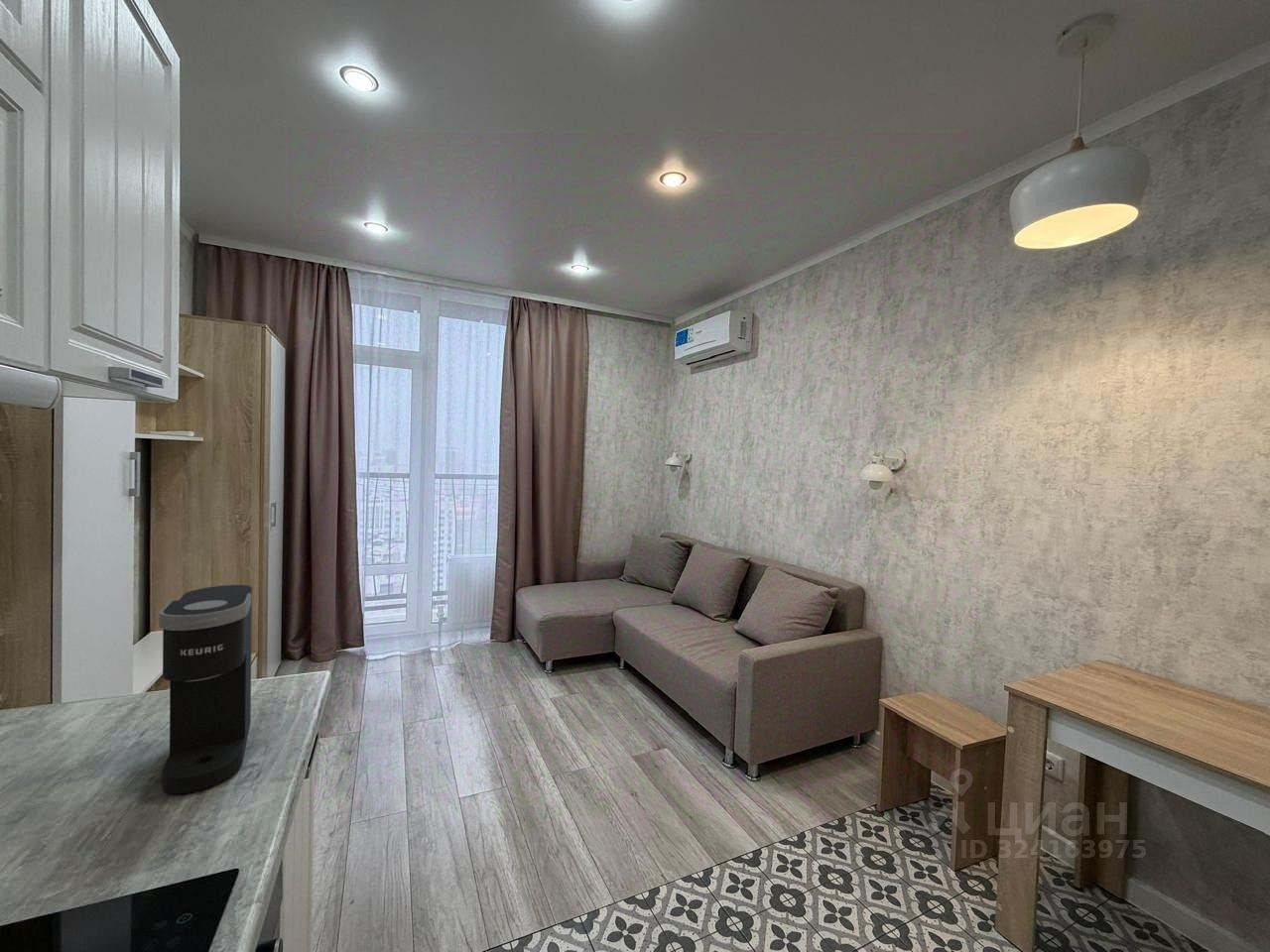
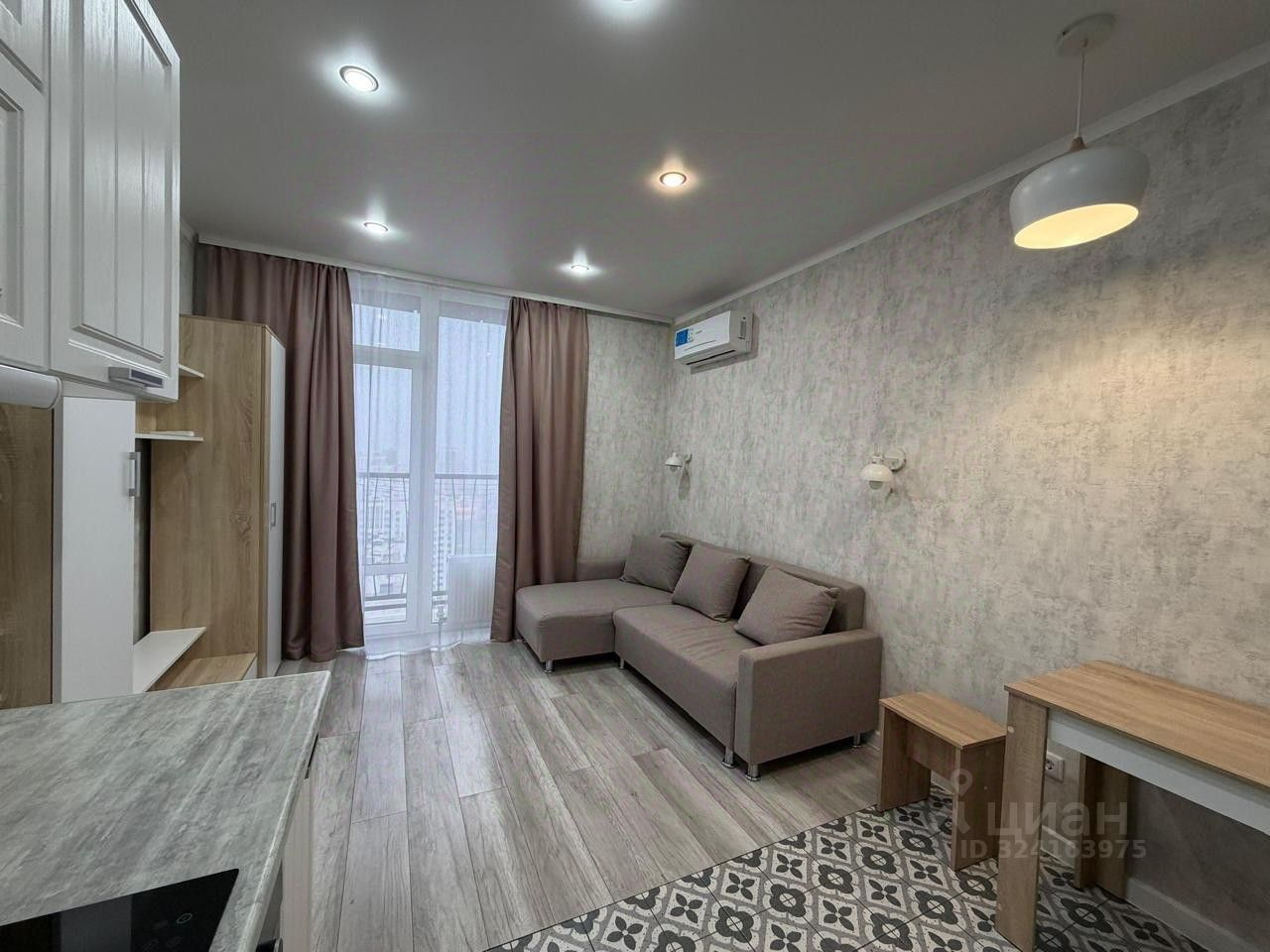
- coffee maker (211, 674)
